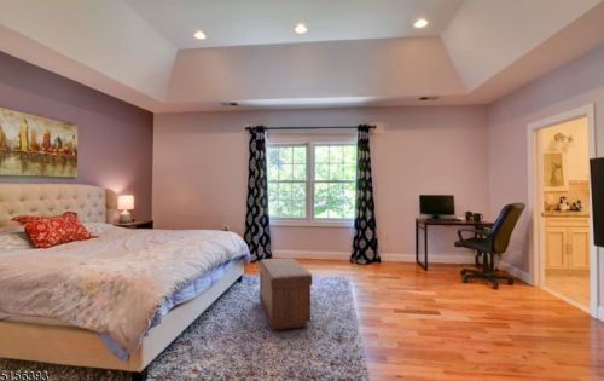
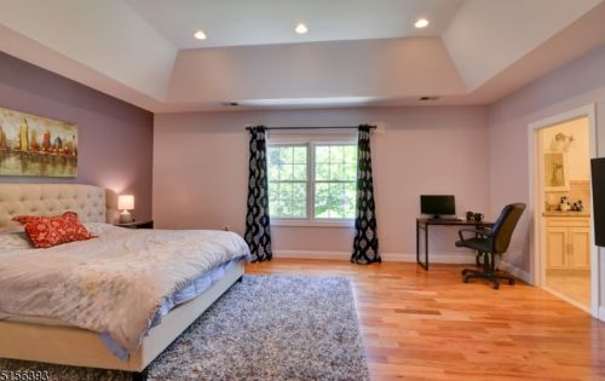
- bench (283, 289)
